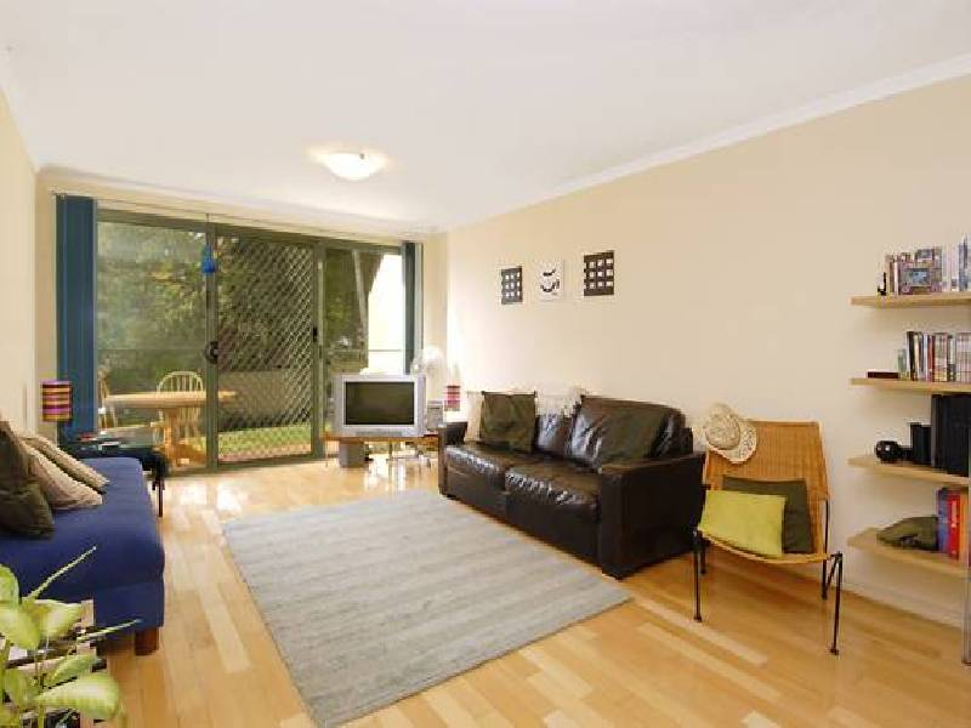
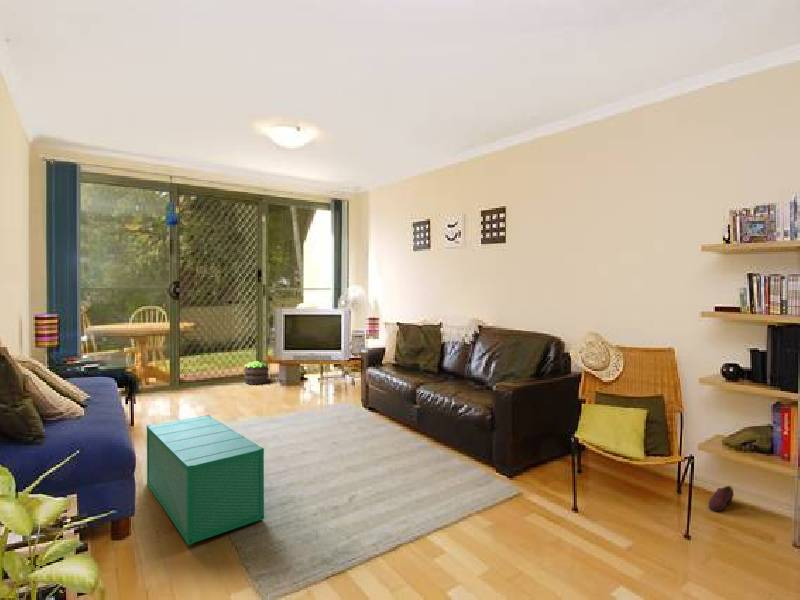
+ potted plant (256, 371)
+ shoe (719, 496)
+ storage bin (200, 468)
